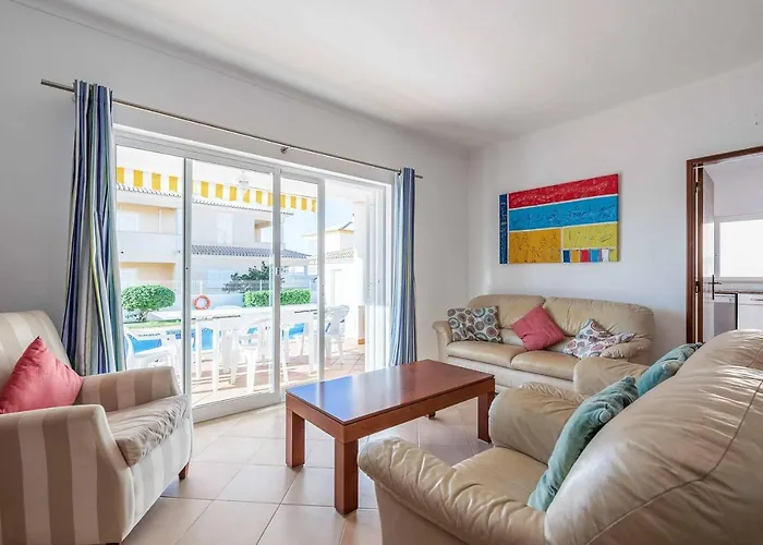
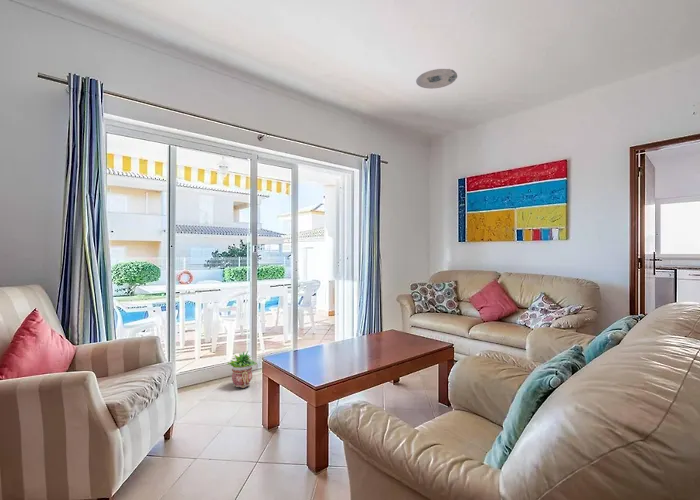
+ potted plant (241, 368)
+ ceiling light (436, 78)
